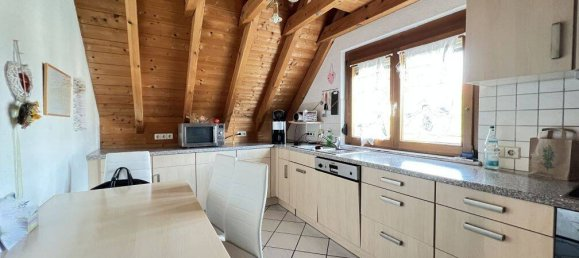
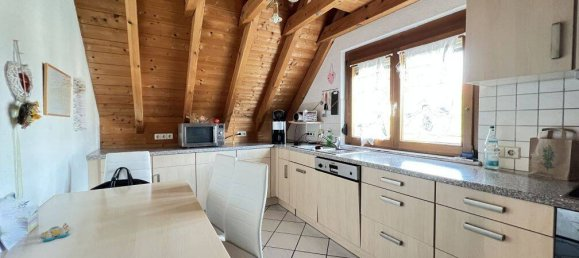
+ salt and pepper shaker set (55, 230)
